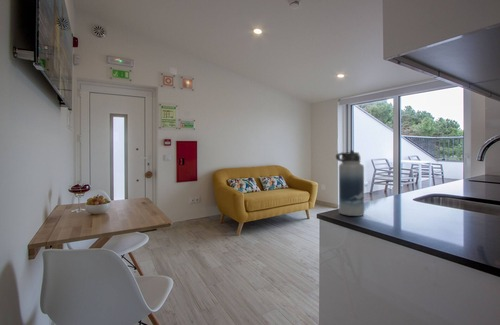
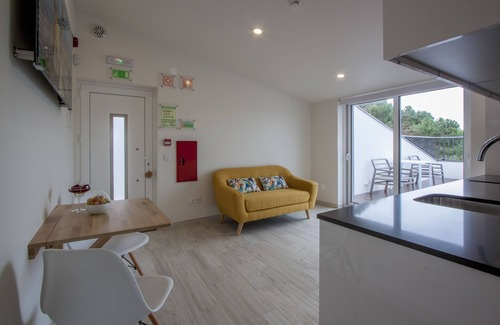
- water bottle (349, 181)
